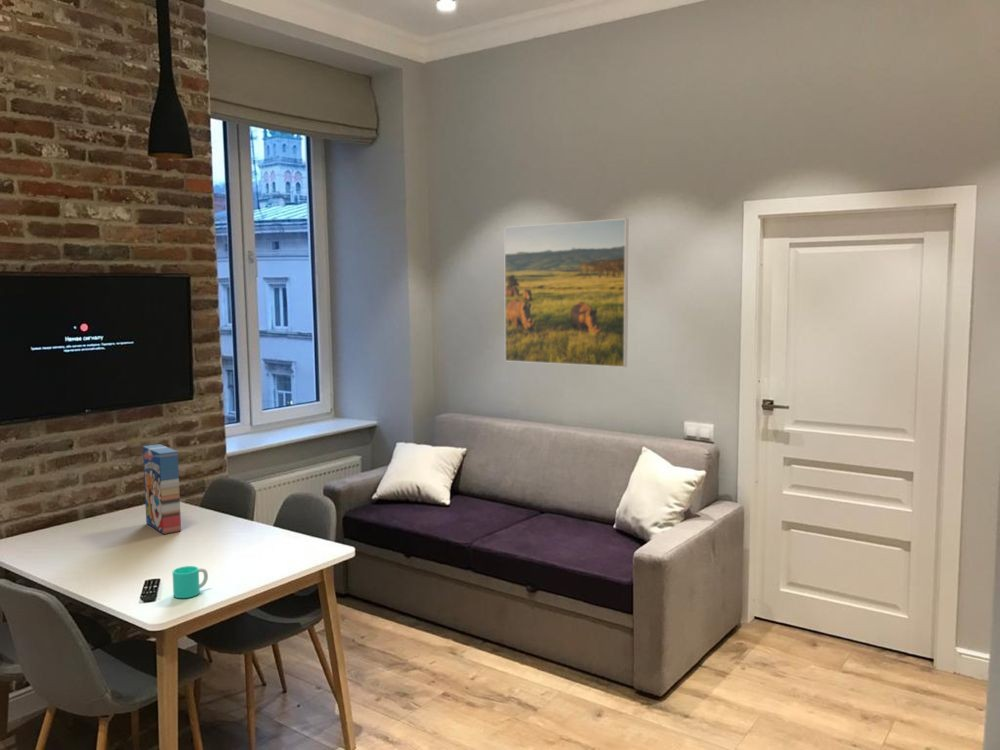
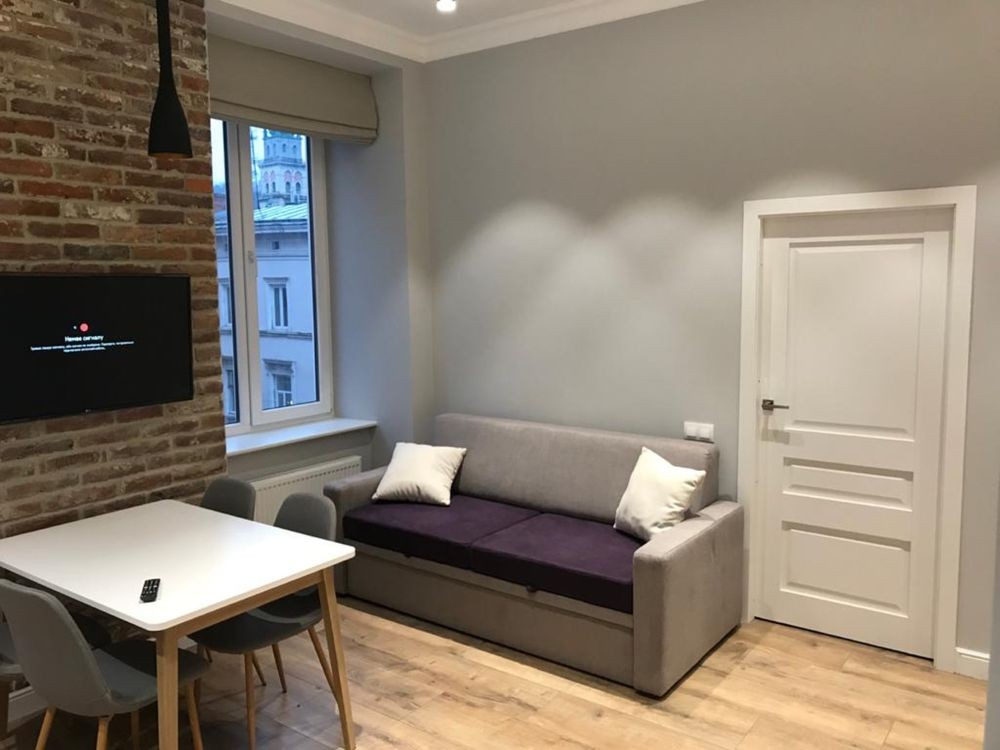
- cup (190, 580)
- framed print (563, 294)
- cereal box (161, 488)
